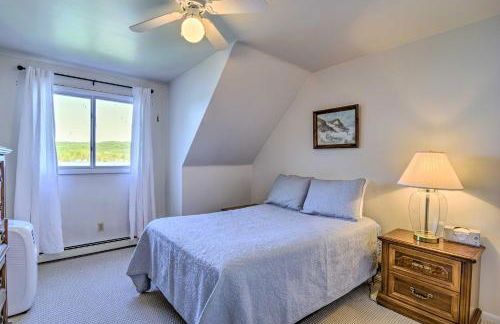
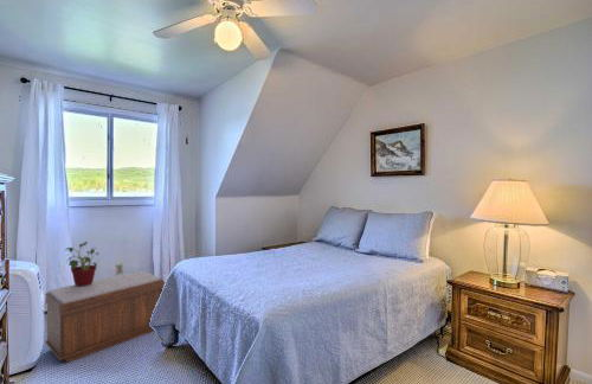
+ bench (108, 309)
+ potted plant (84, 263)
